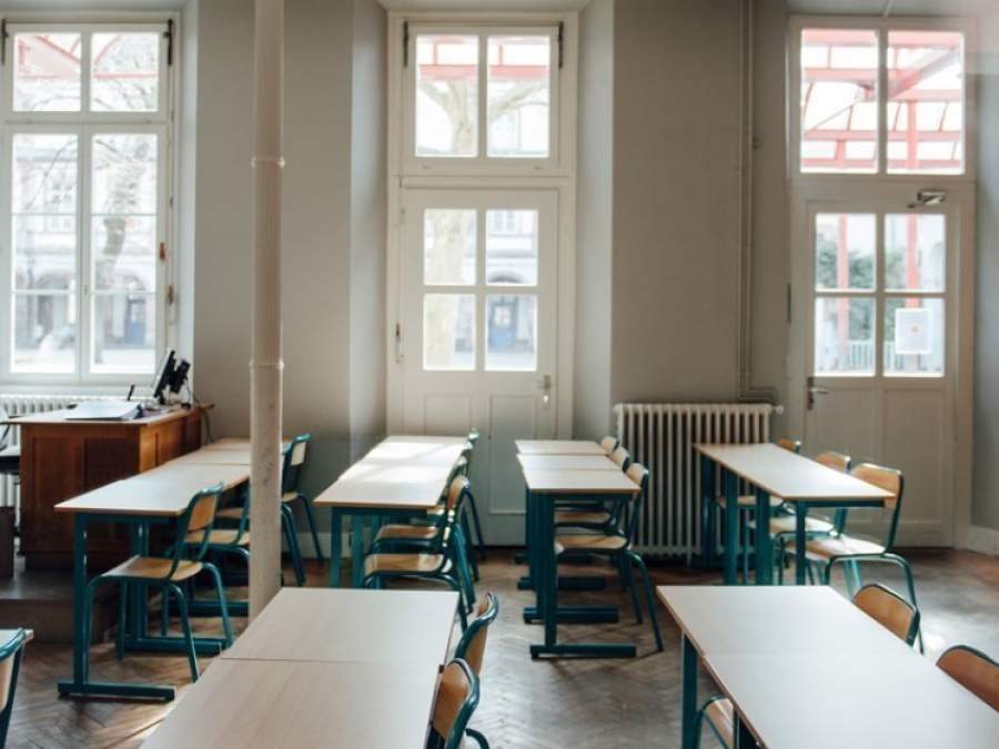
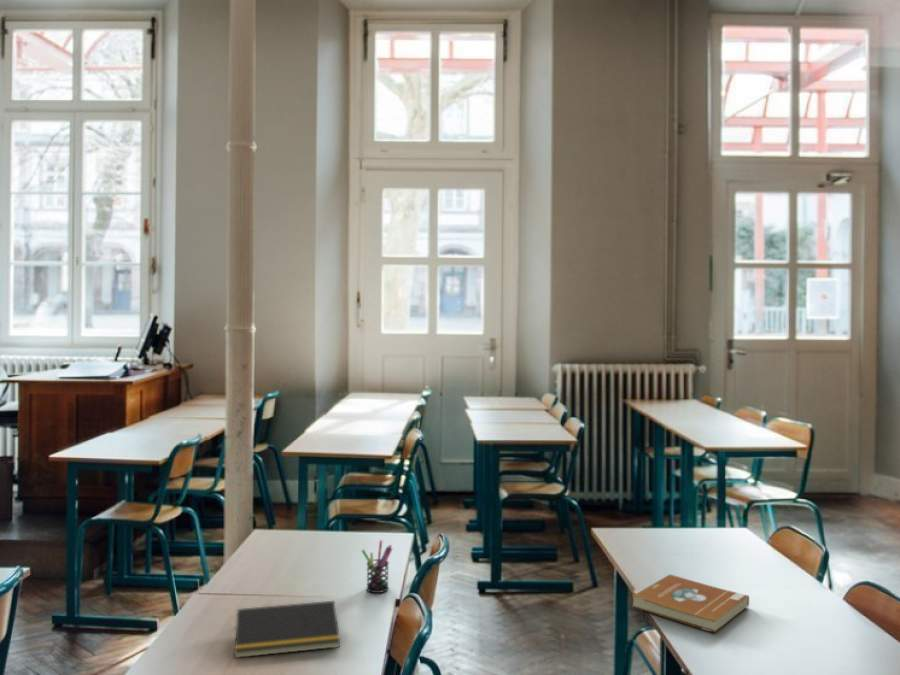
+ pen holder (375, 565)
+ notepad (287, 627)
+ book (690, 600)
